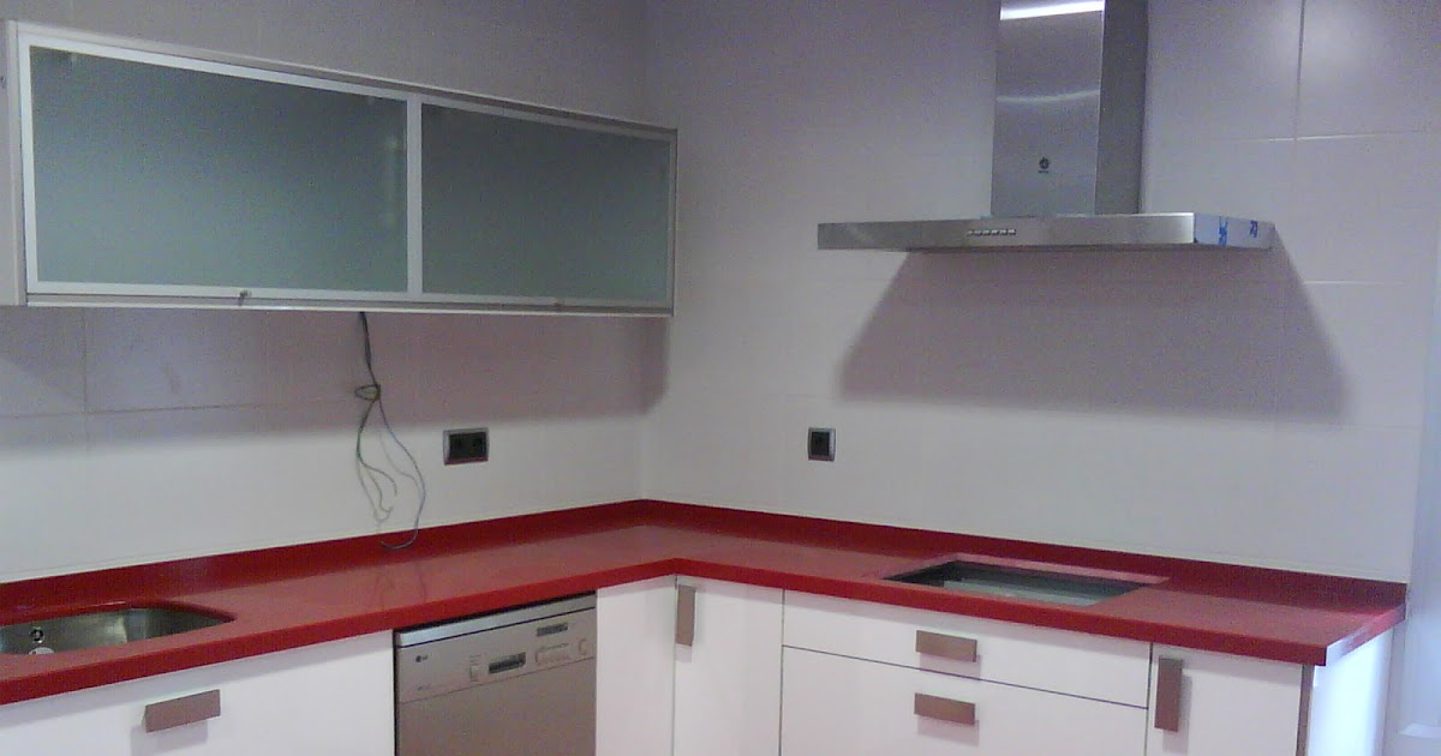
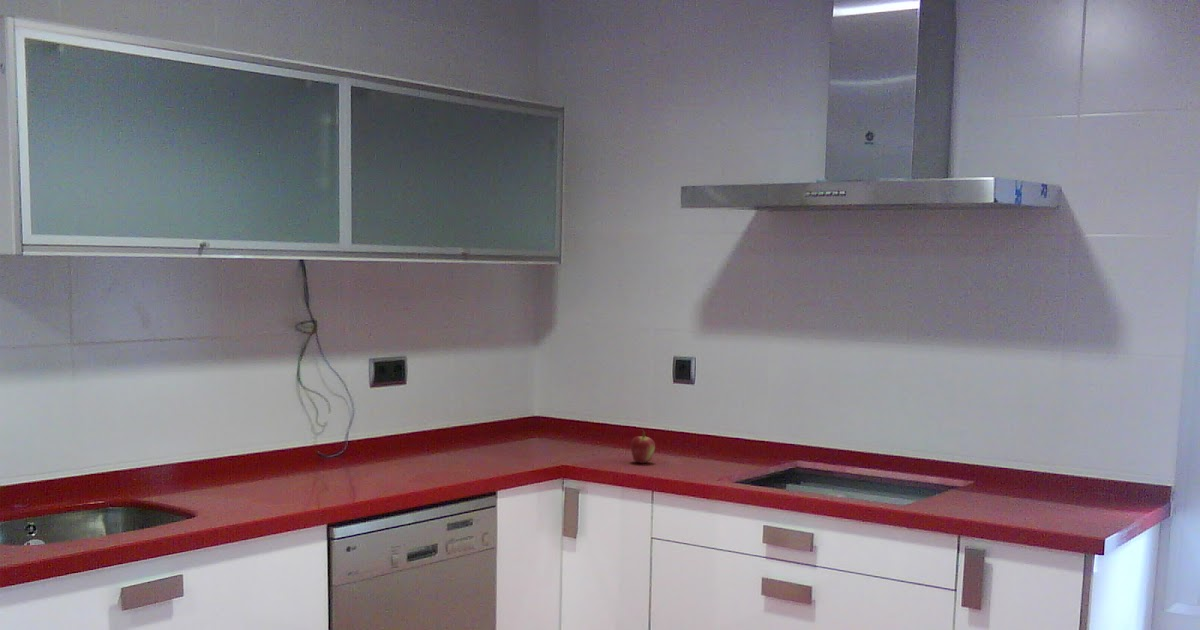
+ fruit (642, 444)
